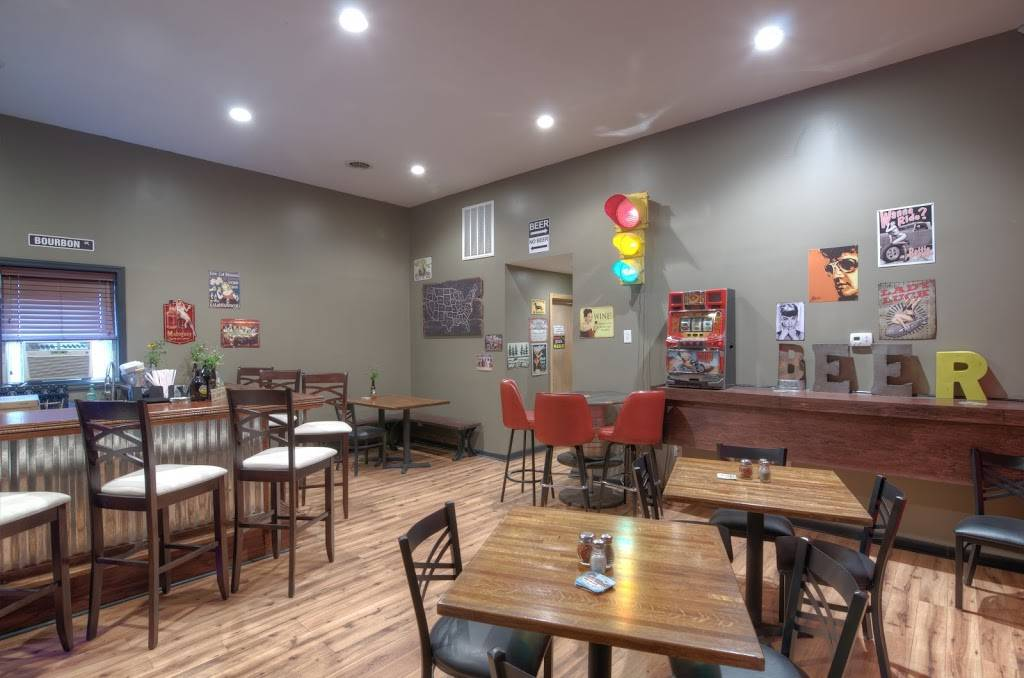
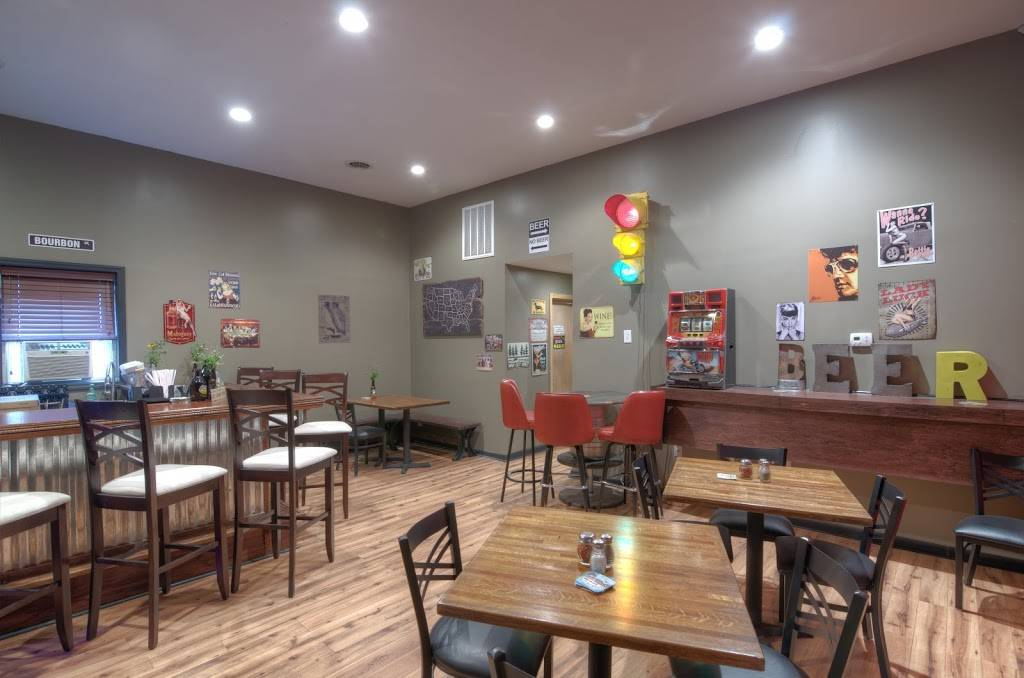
+ wall art (334, 319)
